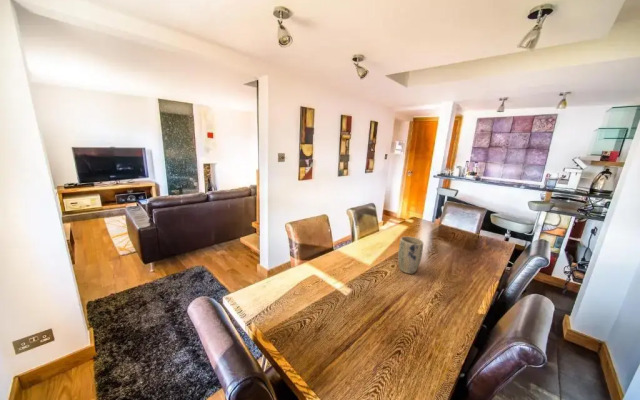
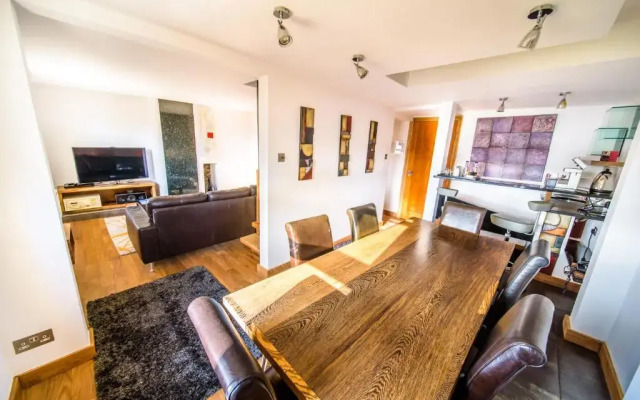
- plant pot (409, 255)
